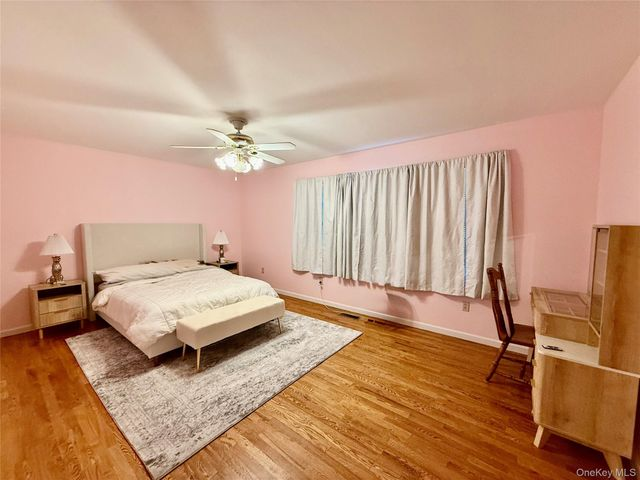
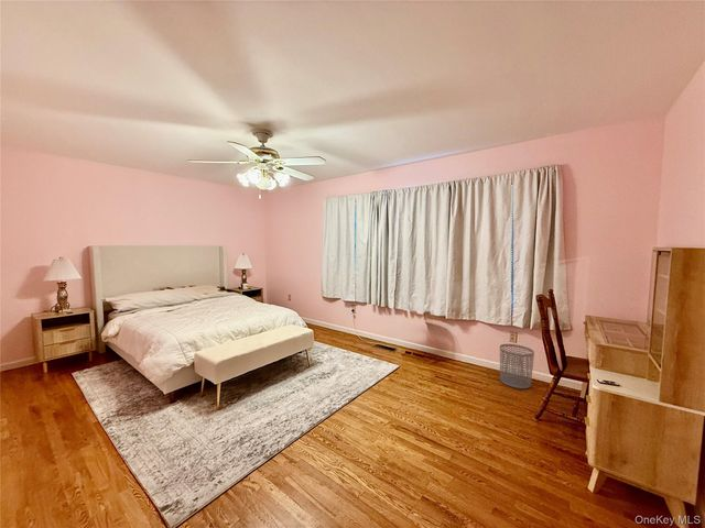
+ waste bin (516, 365)
